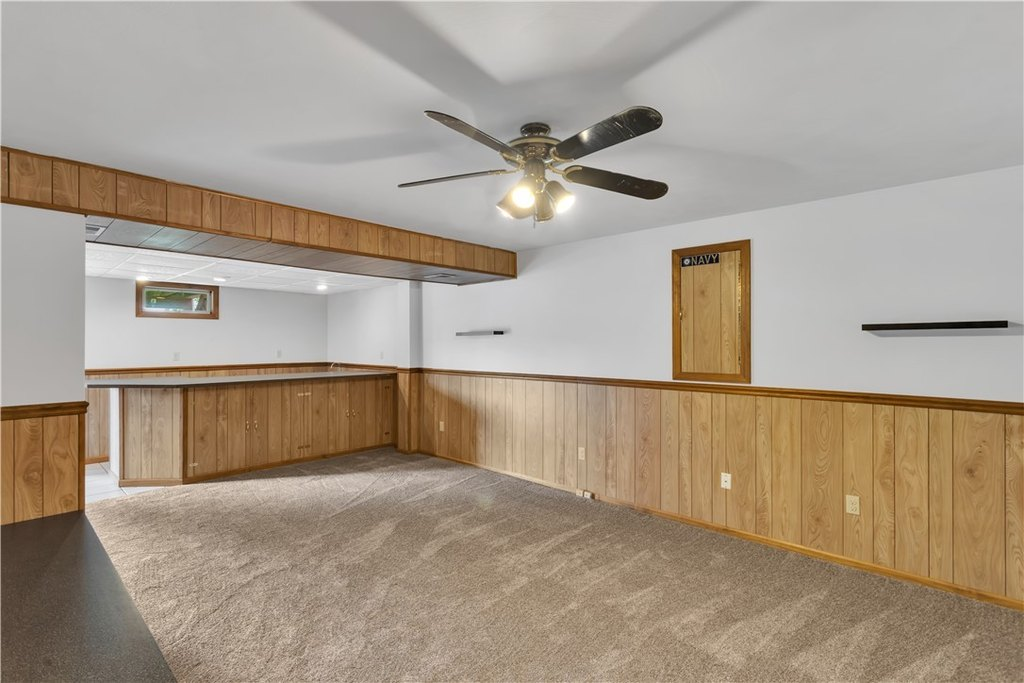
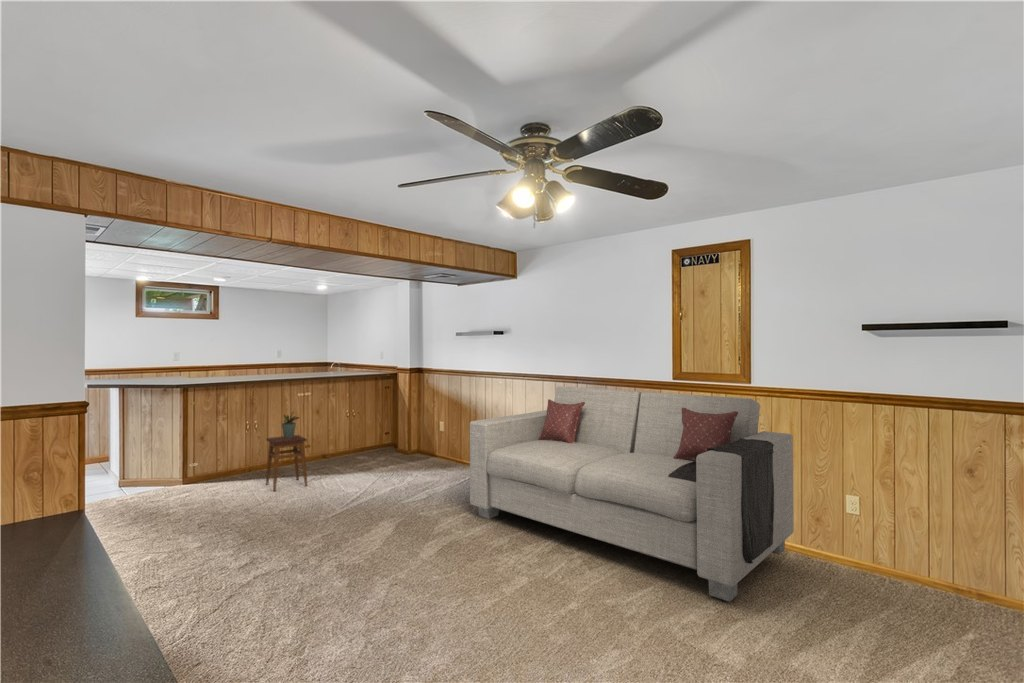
+ stool (286, 457)
+ potted plant (291, 423)
+ sofa (618, 463)
